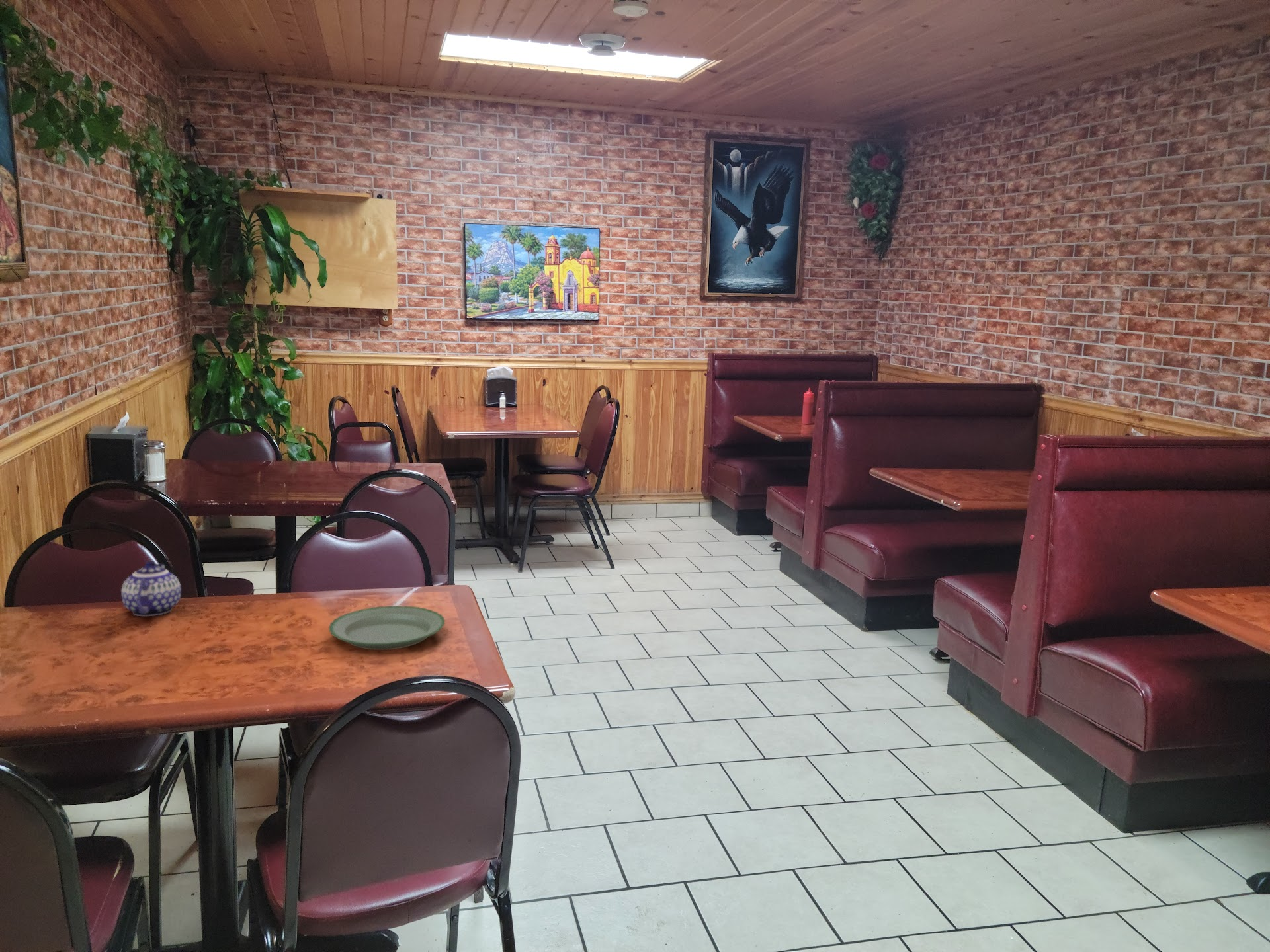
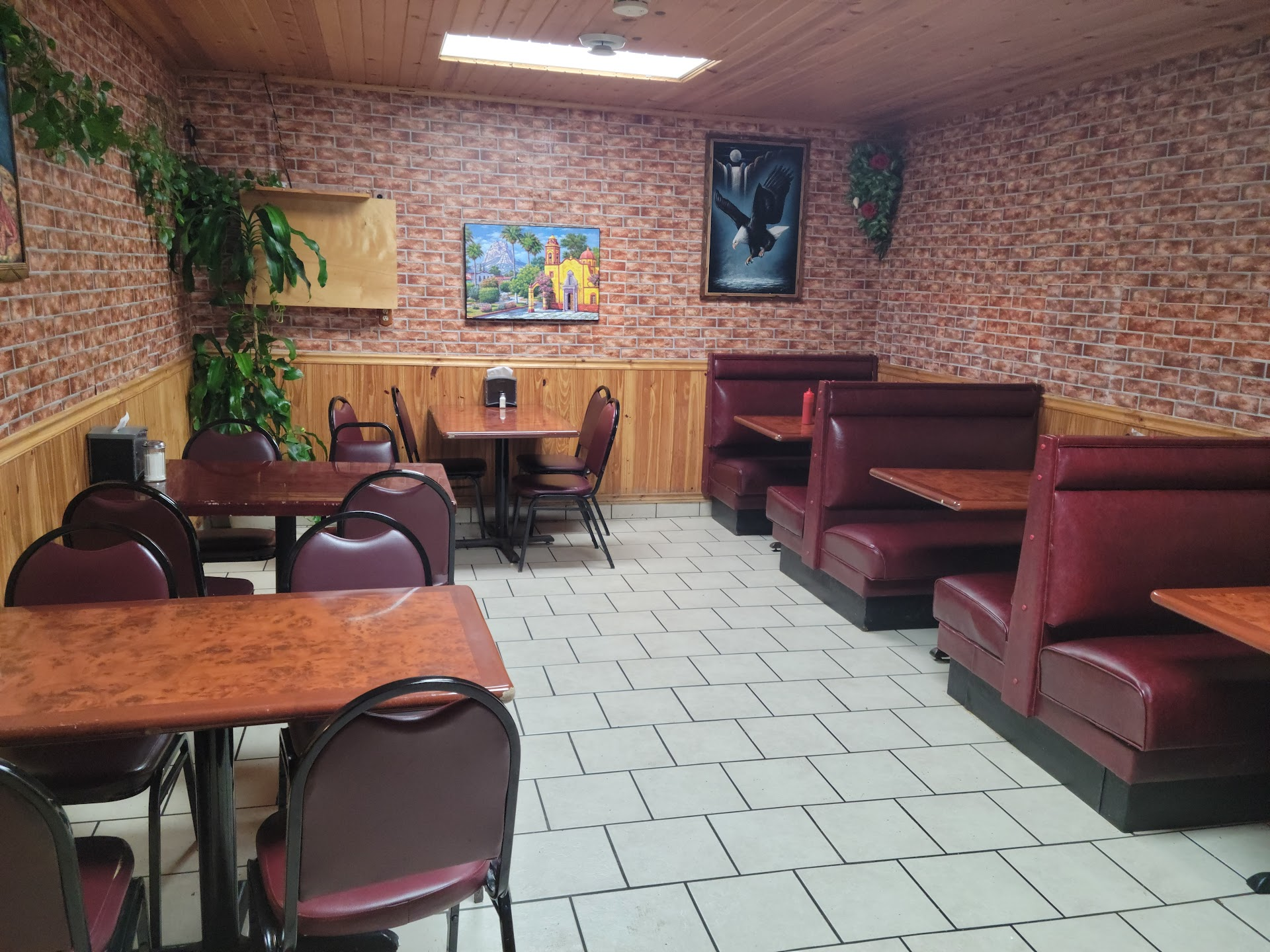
- plate (388, 629)
- teapot (150, 586)
